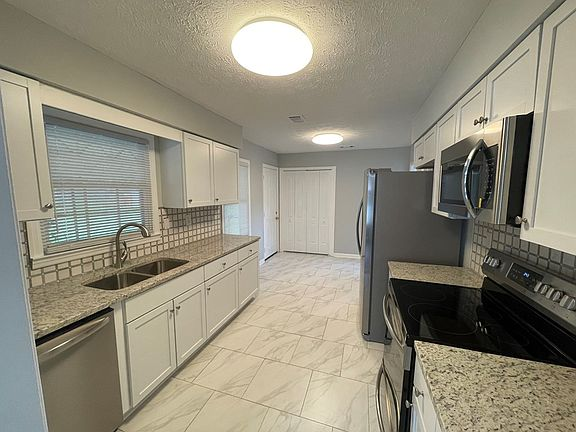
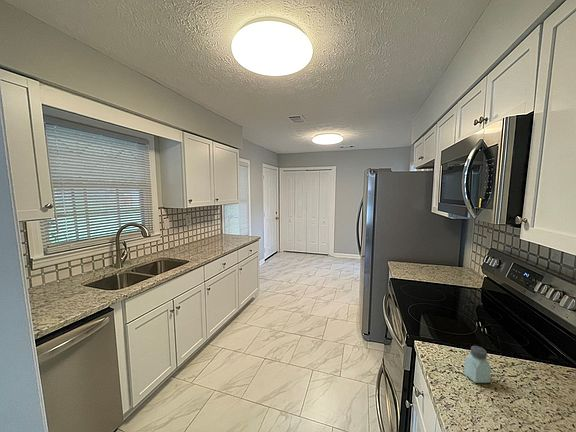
+ saltshaker (477, 363)
